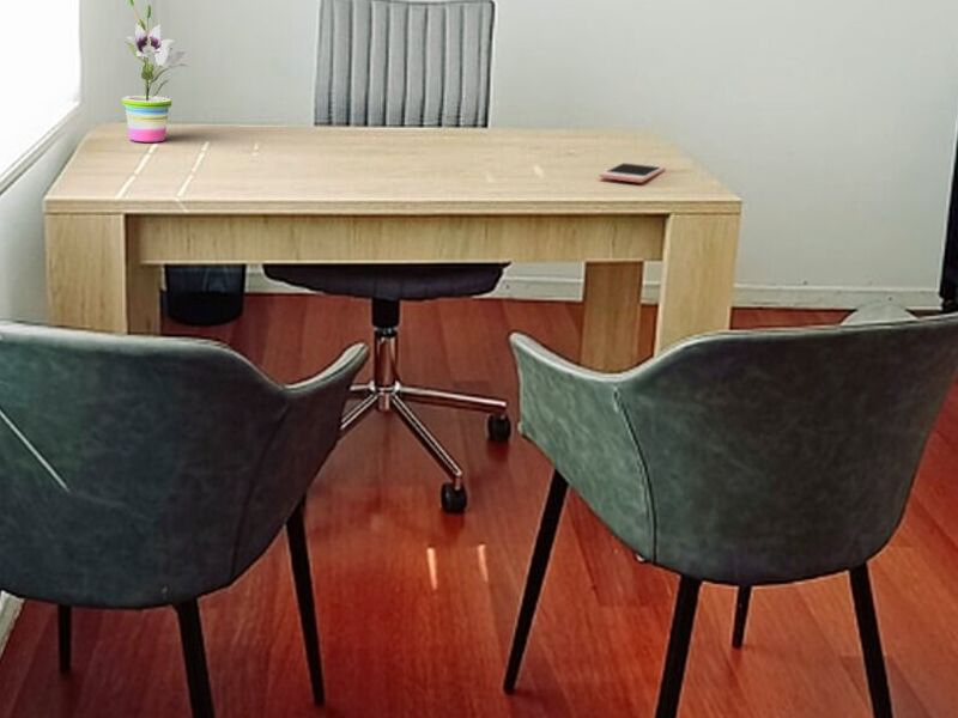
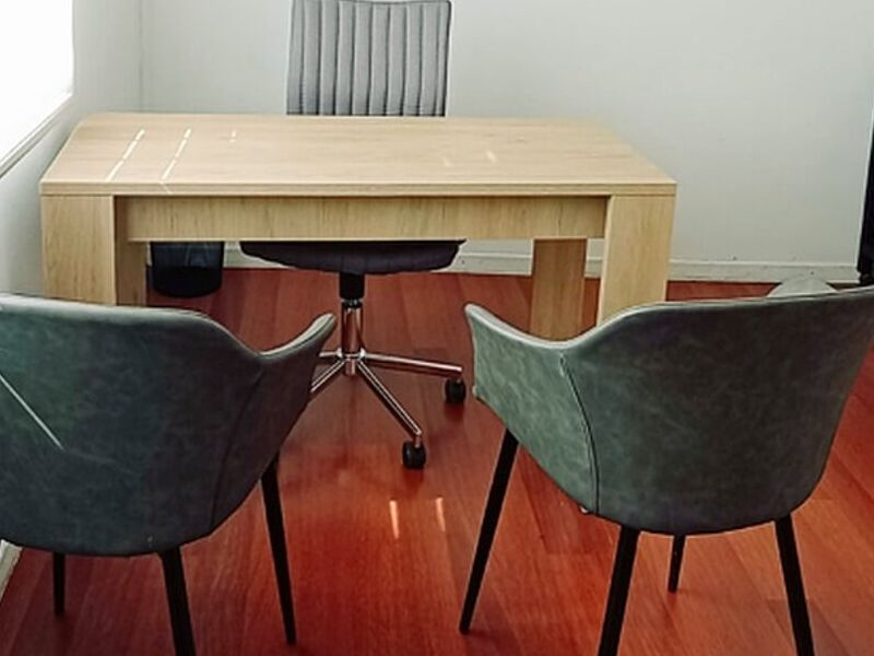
- cell phone (632, 171)
- potted plant (158, 68)
